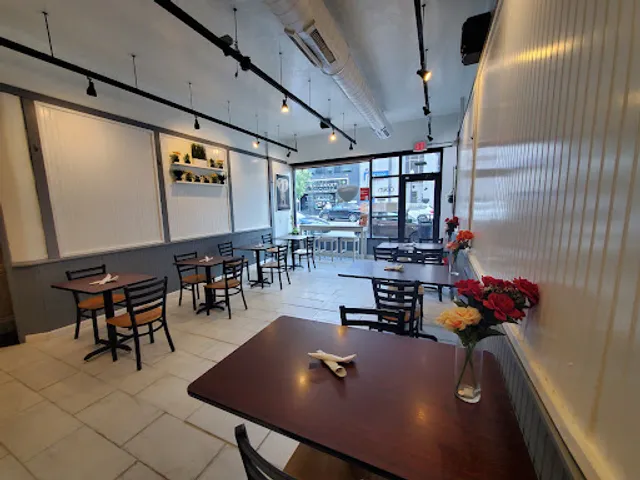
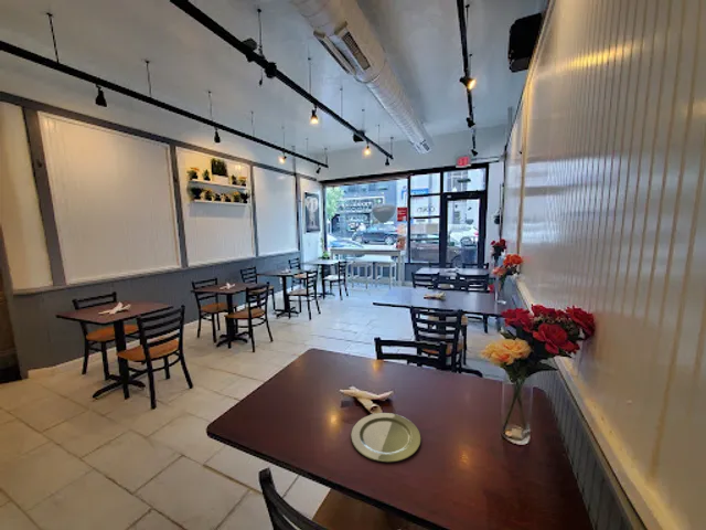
+ plate (385, 435)
